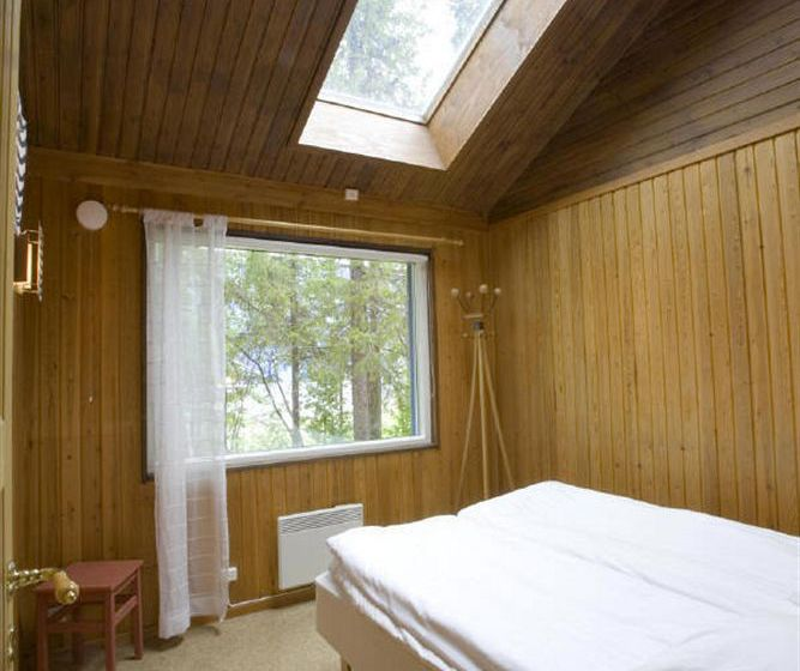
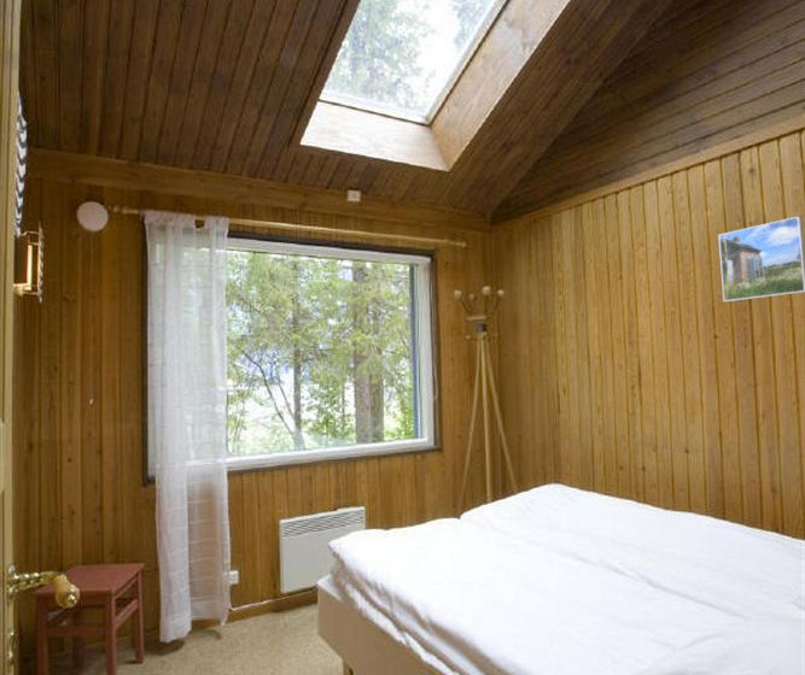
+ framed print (760, 260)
